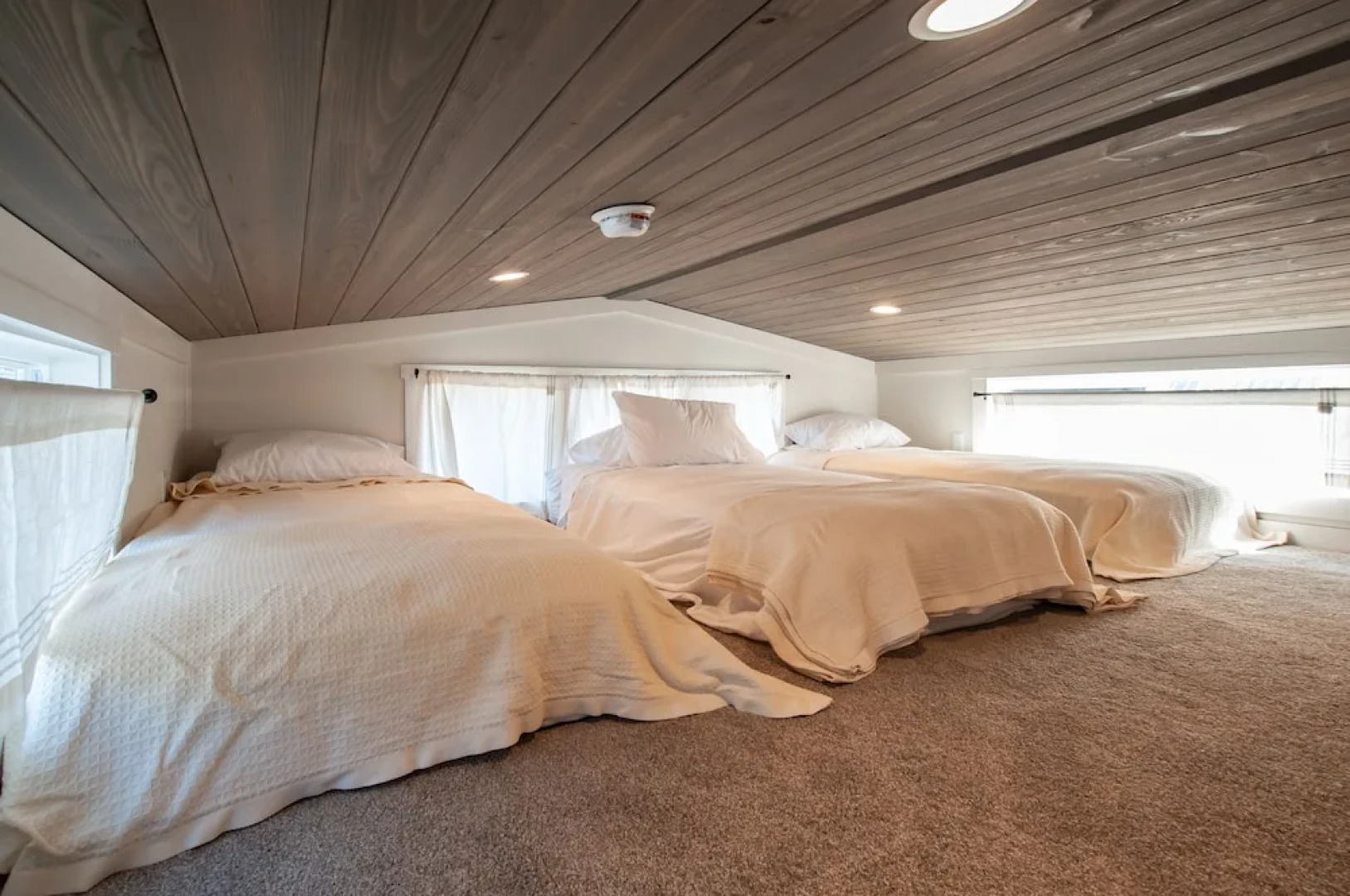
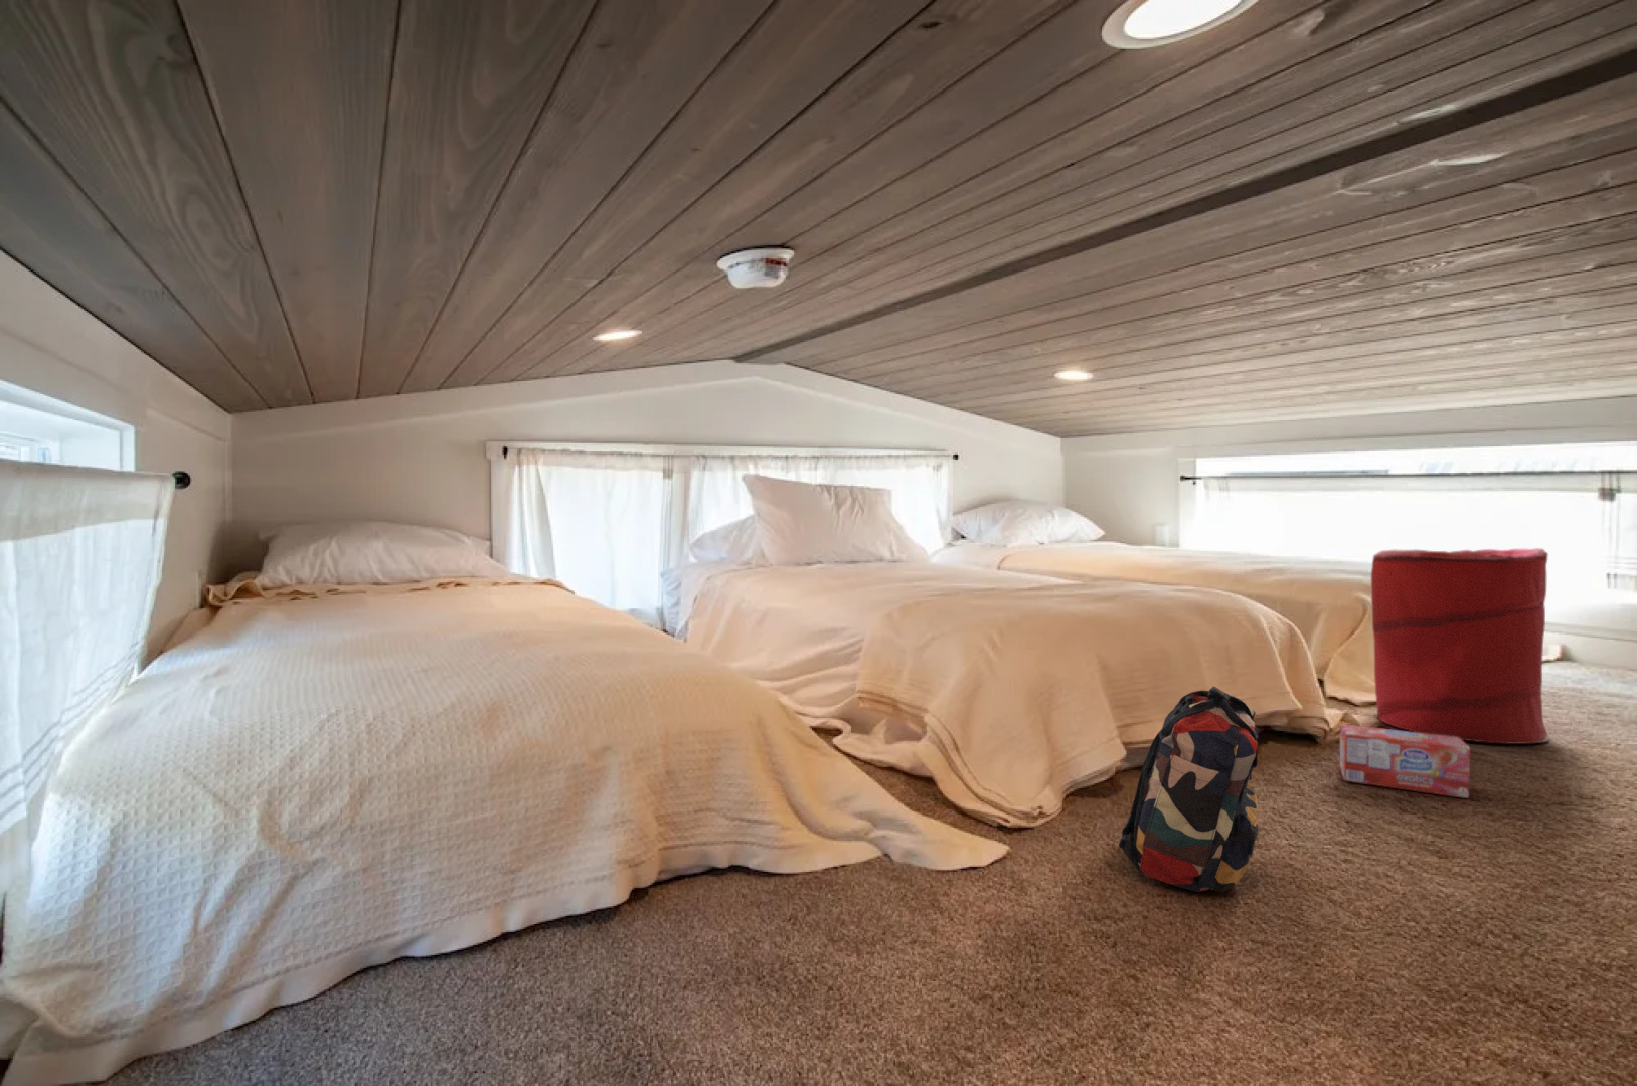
+ backpack (1190, 777)
+ box (1401, 759)
+ laundry hamper (1453, 635)
